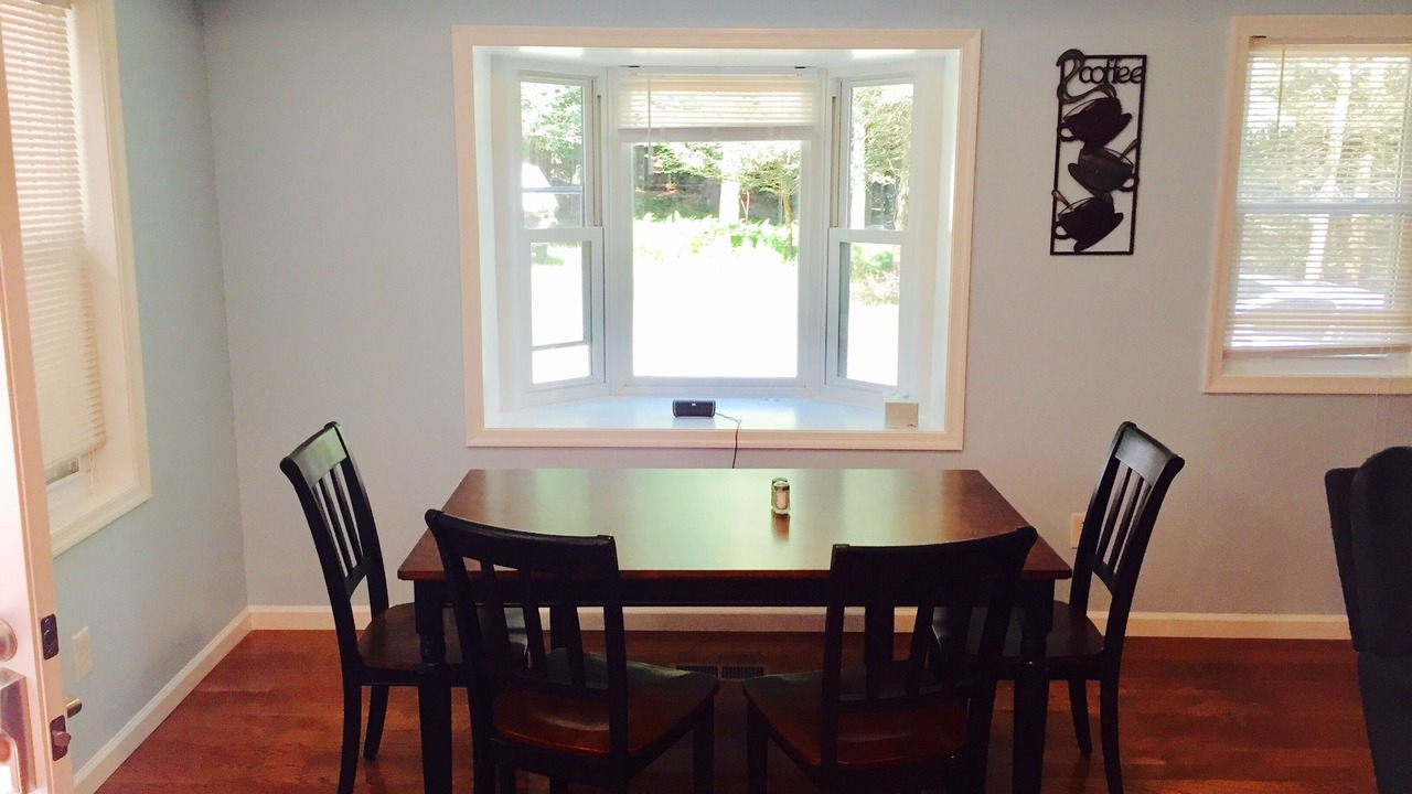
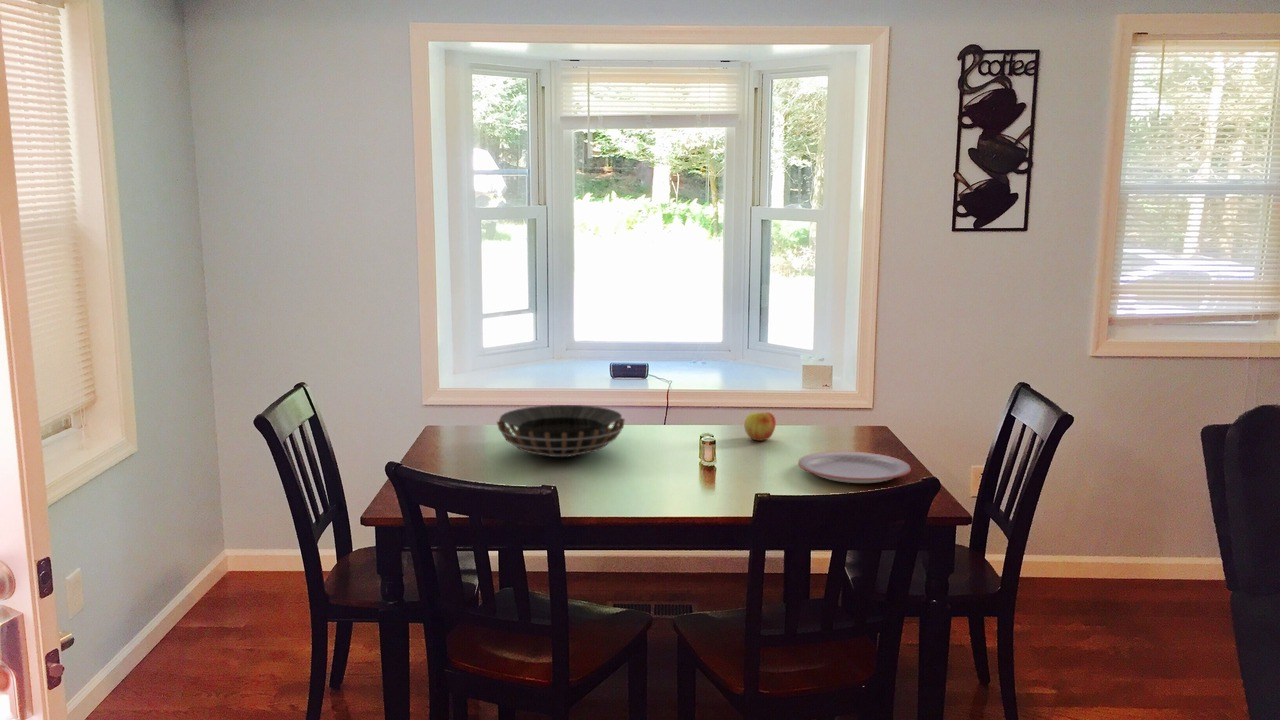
+ plate (853, 468)
+ apple (759, 425)
+ decorative bowl (561, 434)
